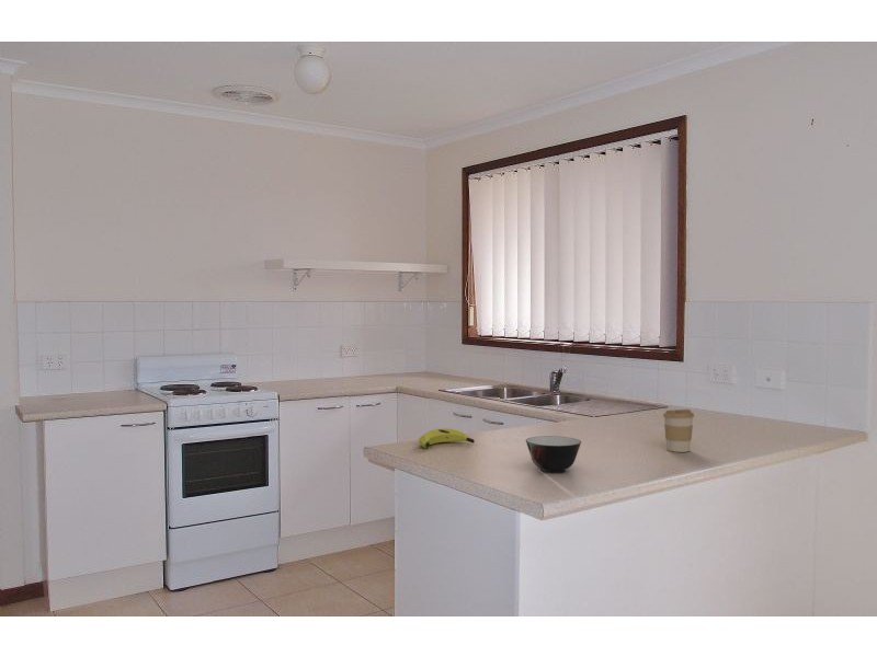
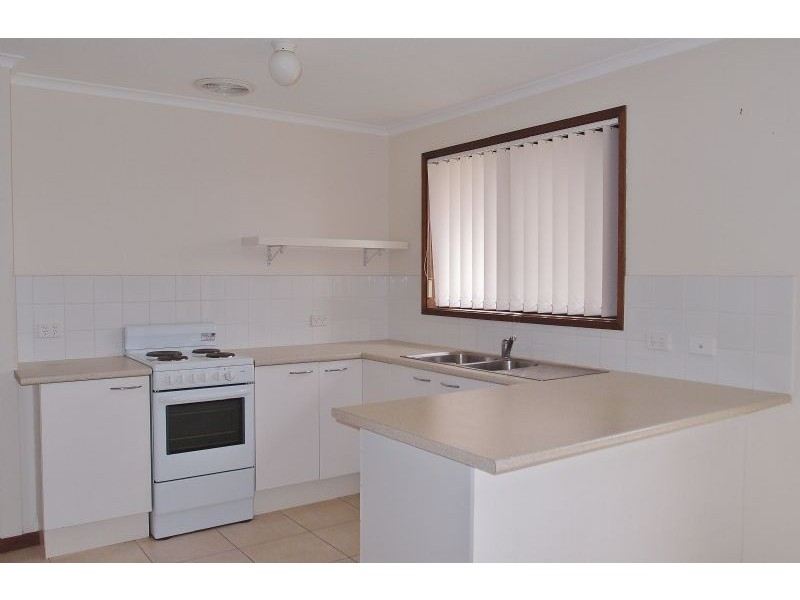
- coffee cup (677, 429)
- banana (445, 438)
- soup bowl (553, 456)
